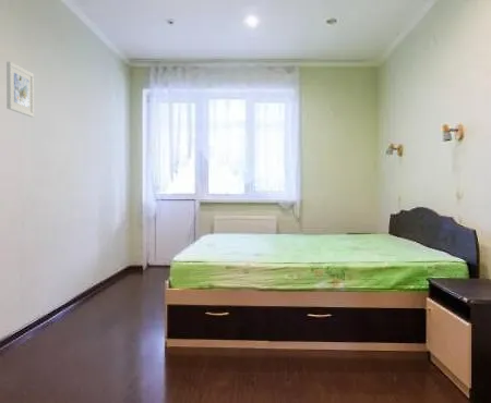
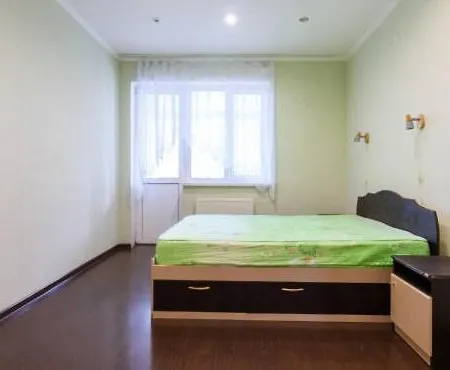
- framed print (21, 90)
